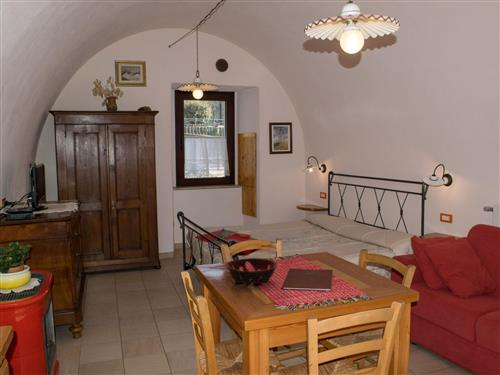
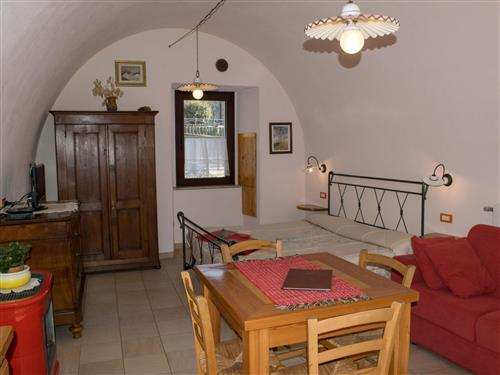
- decorative bowl (251, 272)
